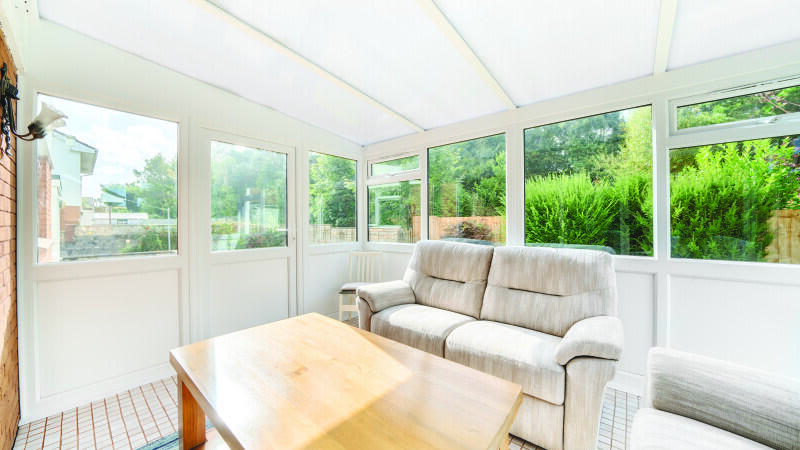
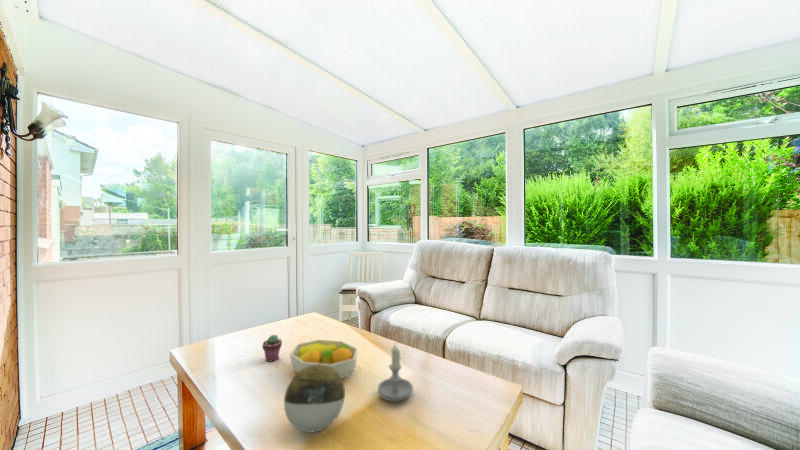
+ potted succulent (272, 347)
+ candle (395, 369)
+ fruit bowl (324, 356)
+ decorative ball (315, 396)
